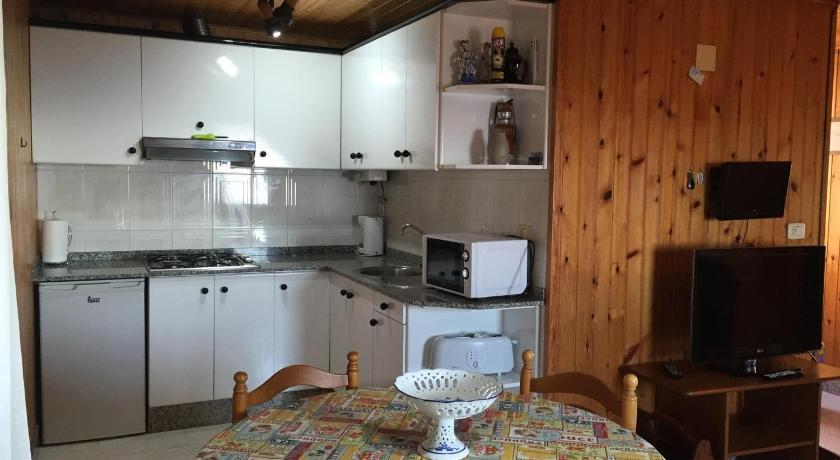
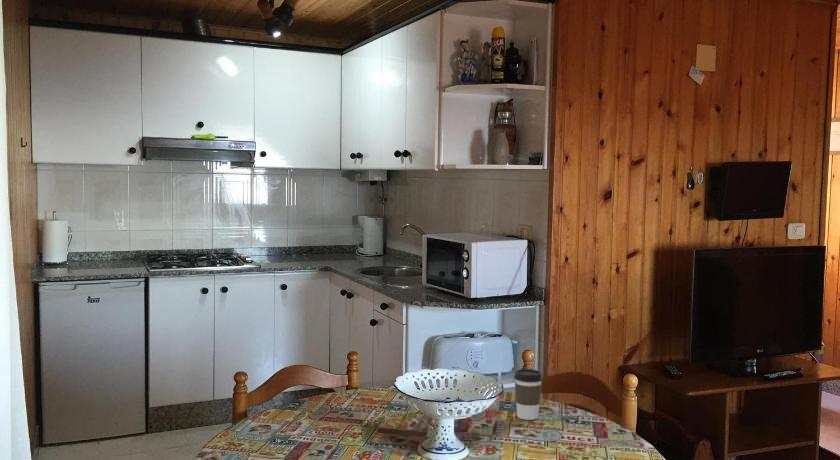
+ coffee cup (528, 394)
